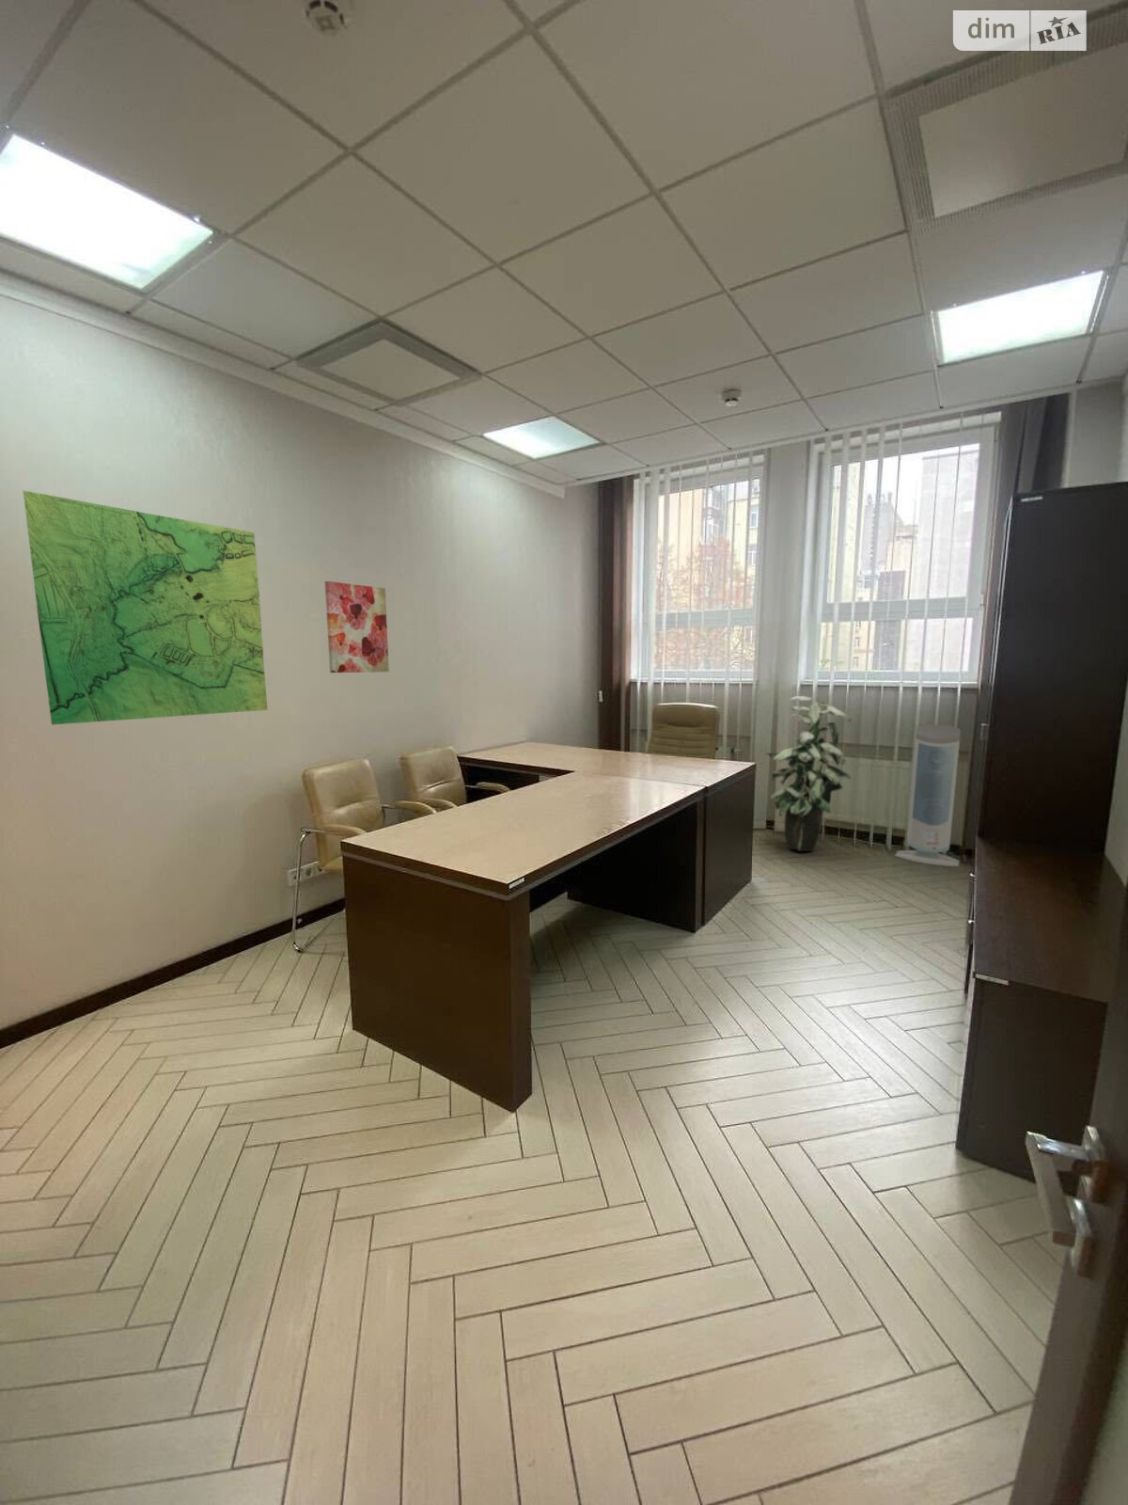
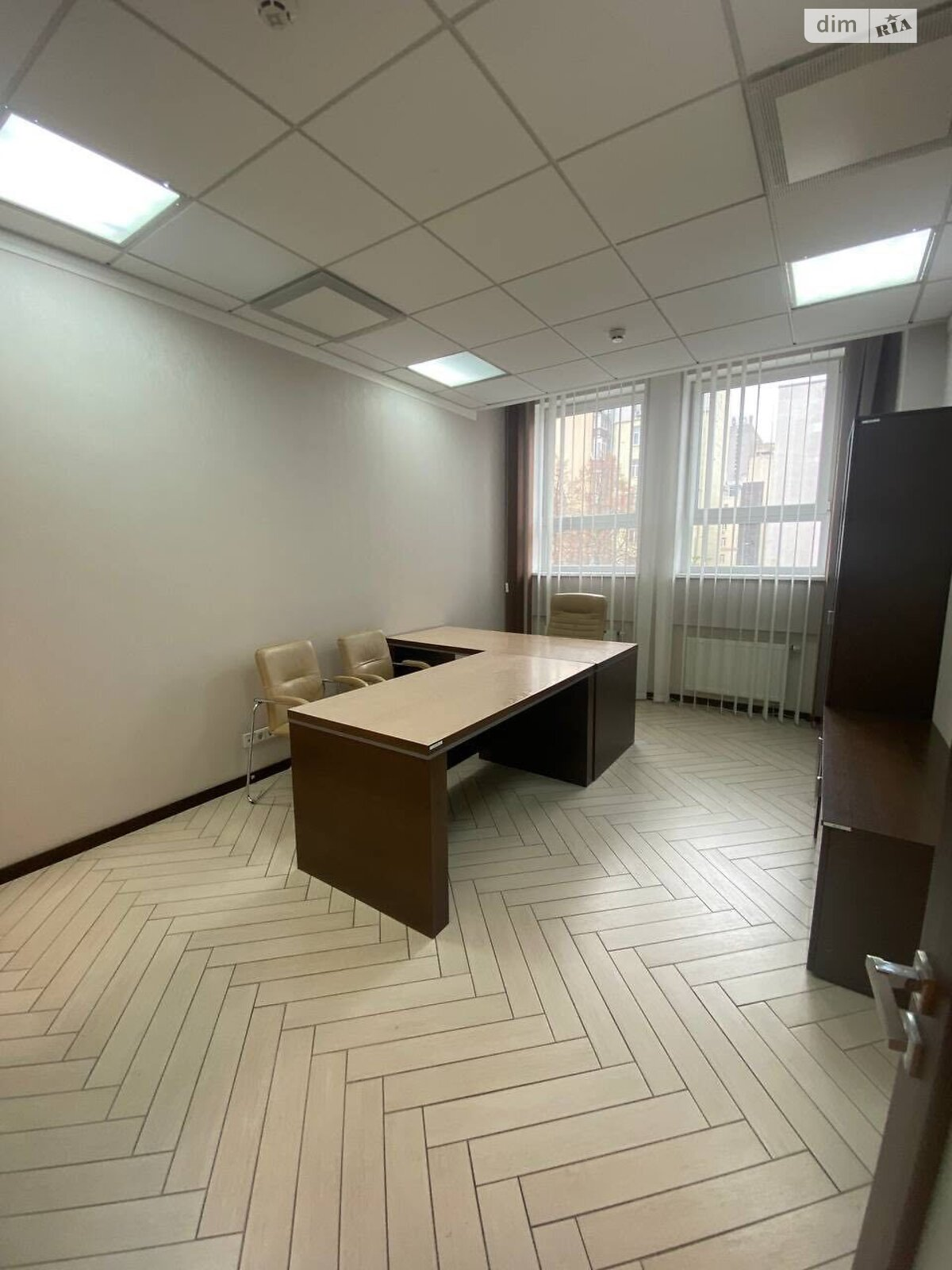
- map (165, 617)
- air purifier (932, 793)
- wall art (358, 628)
- indoor plant (805, 773)
